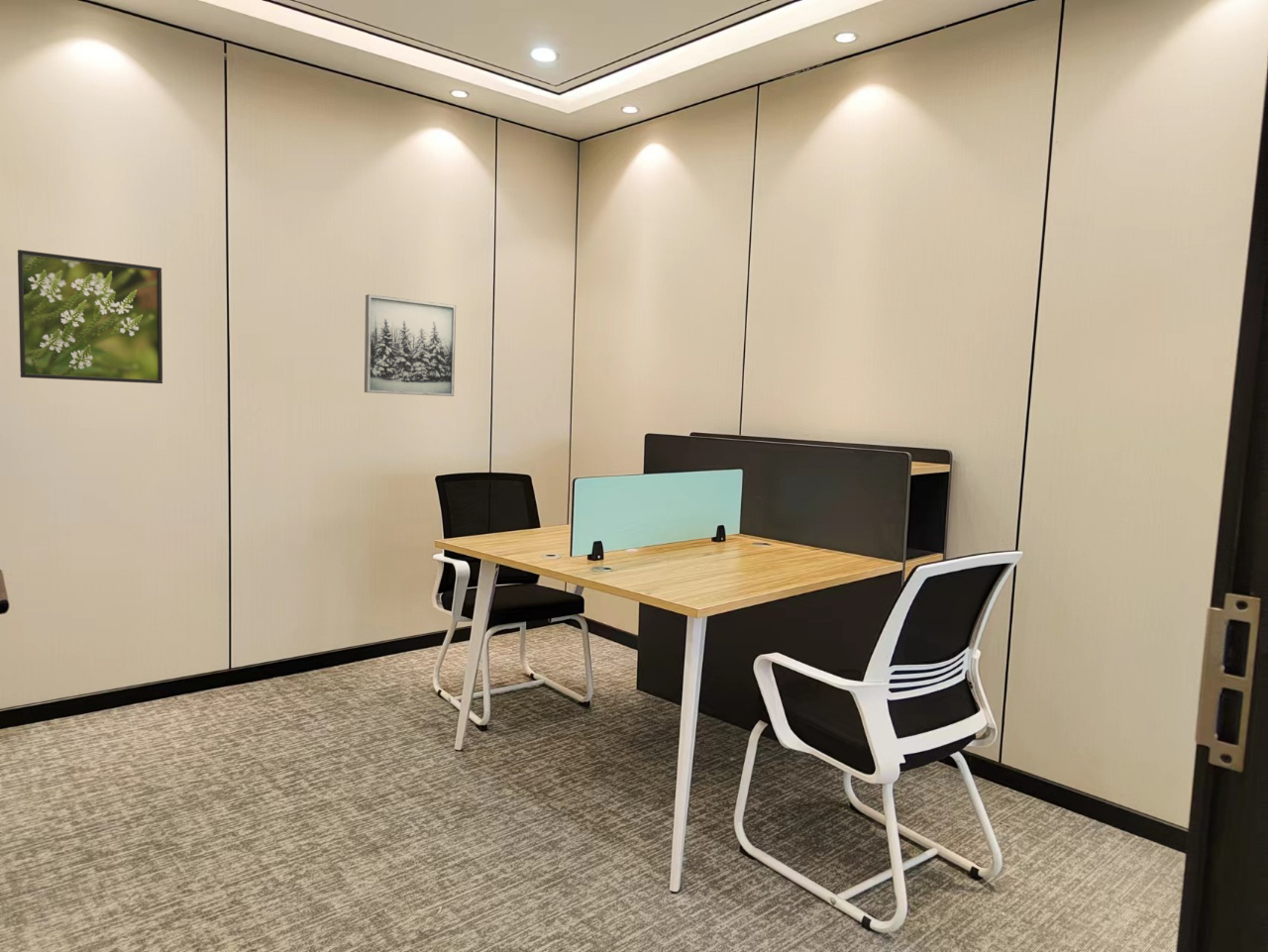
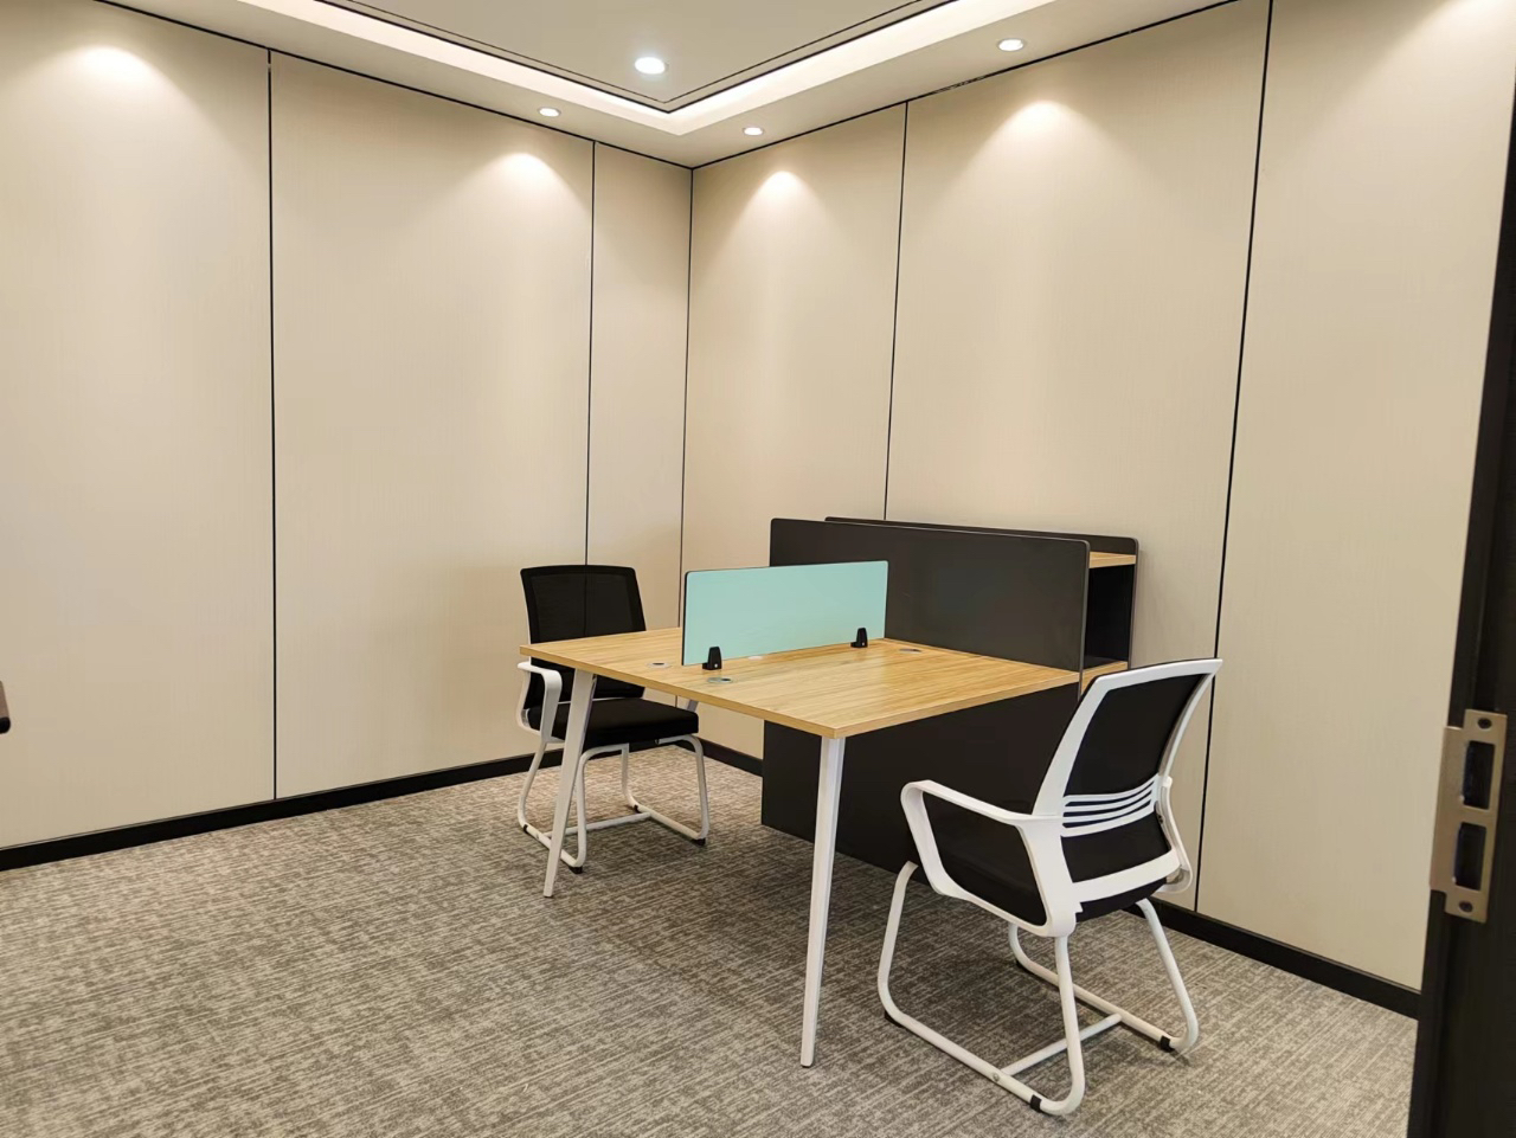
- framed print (93, 320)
- wall art (411, 347)
